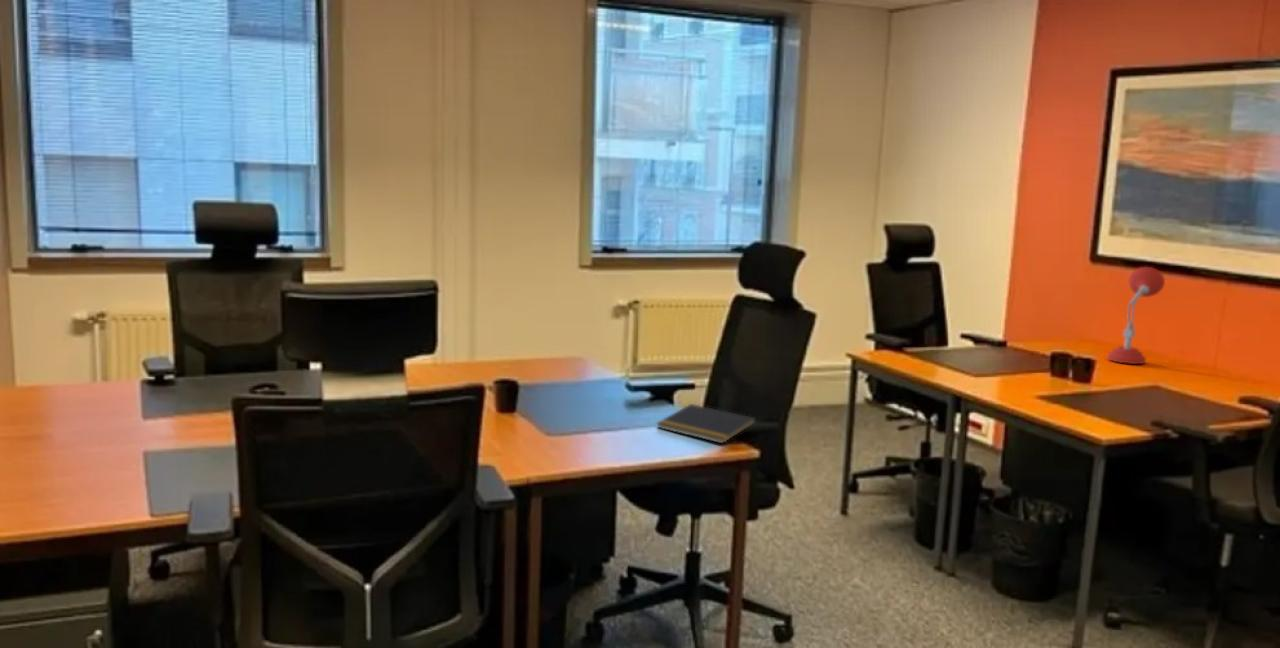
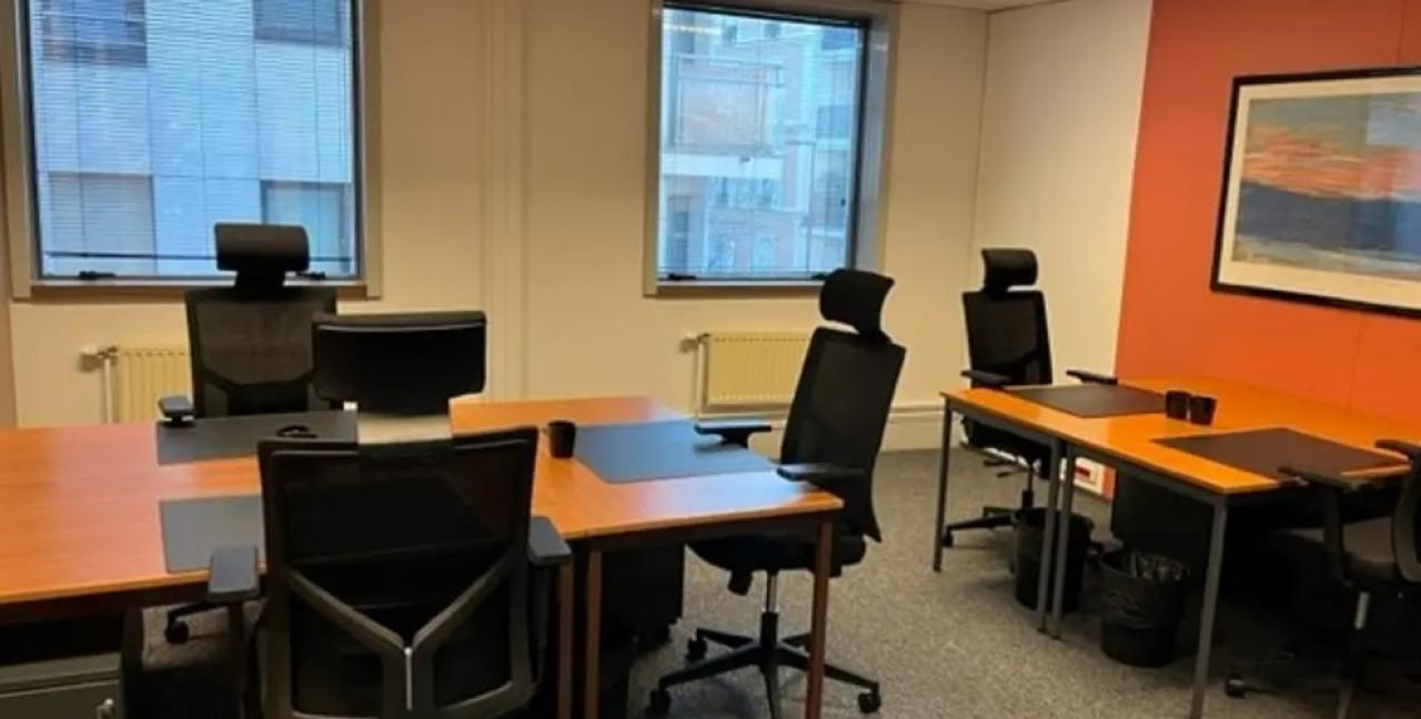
- desk lamp (1133, 314)
- notepad (705, 422)
